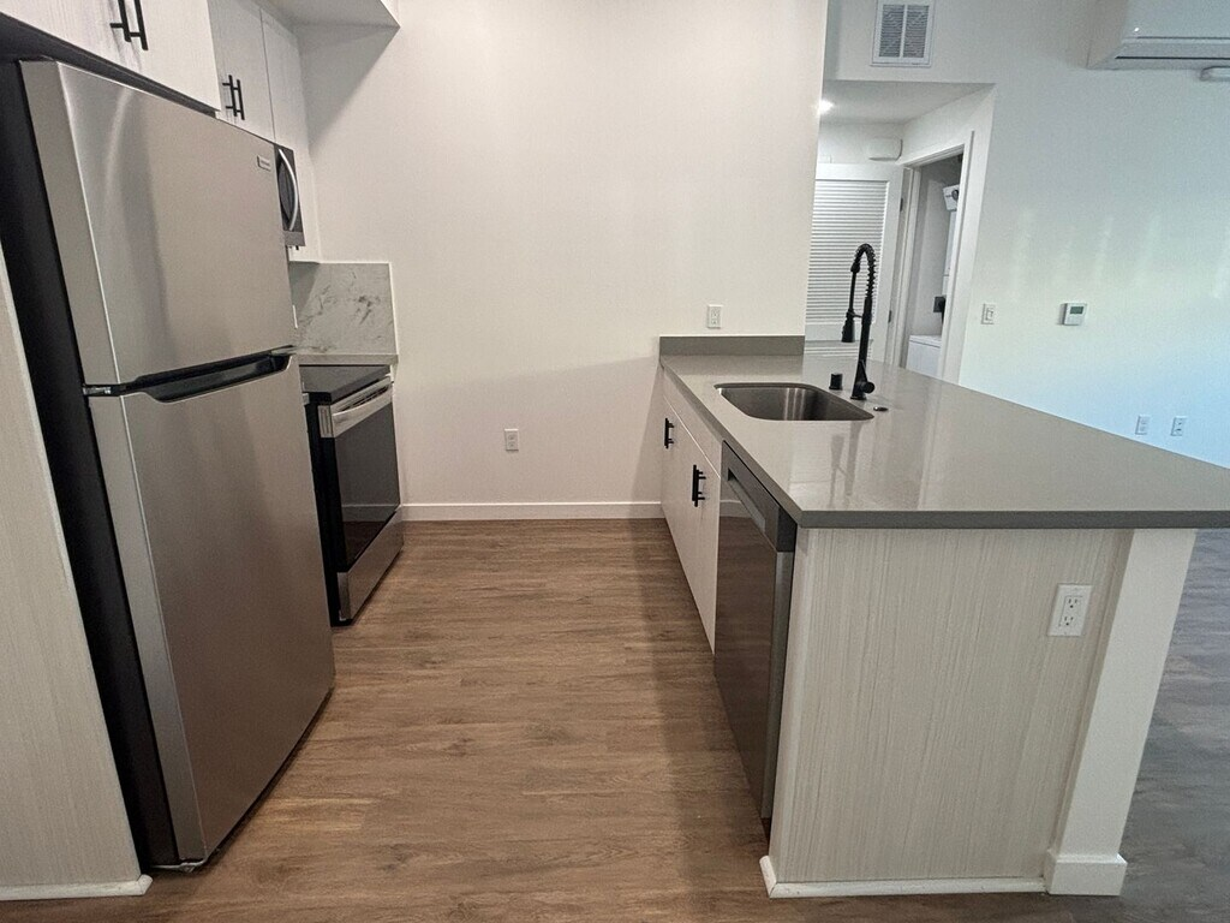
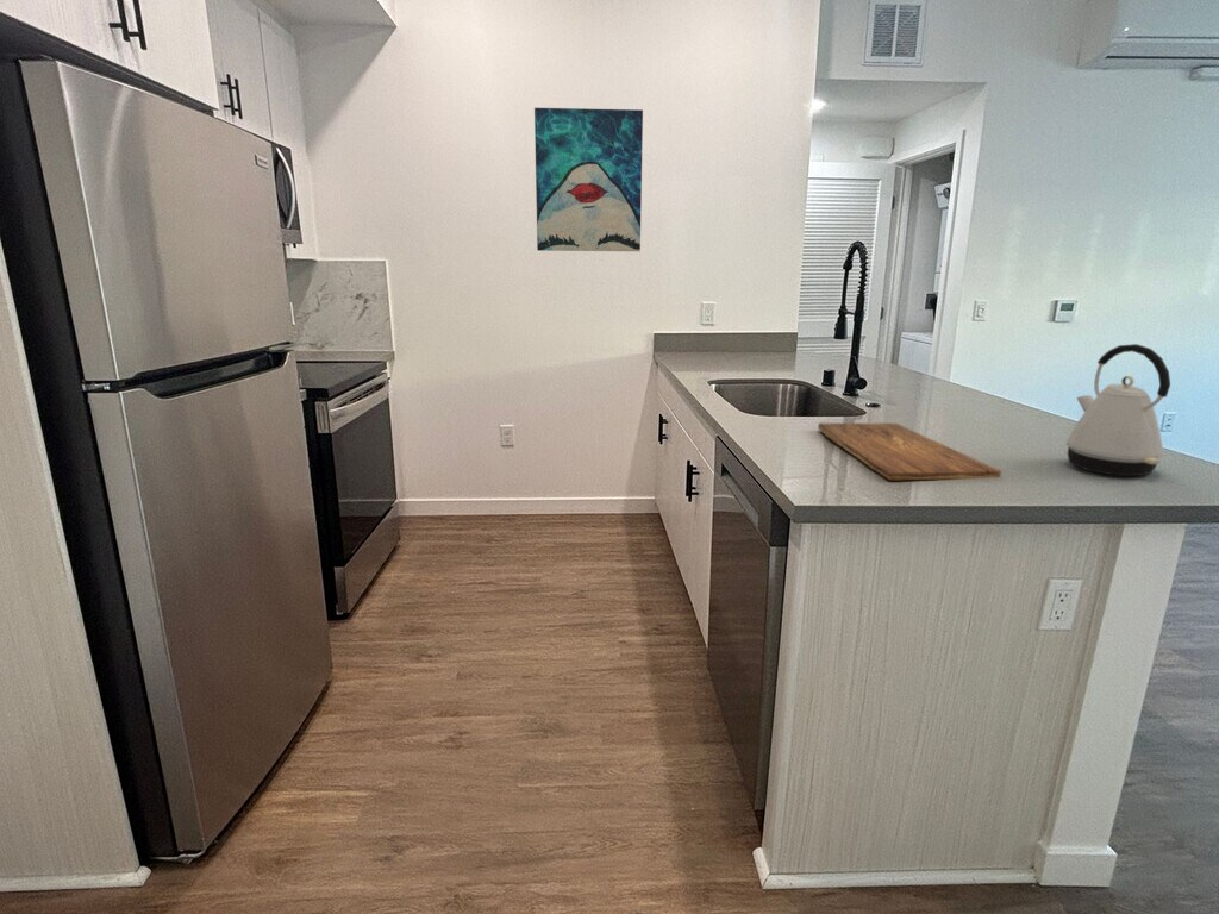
+ wall art (588, 182)
+ kettle (1119, 407)
+ cutting board (893, 446)
